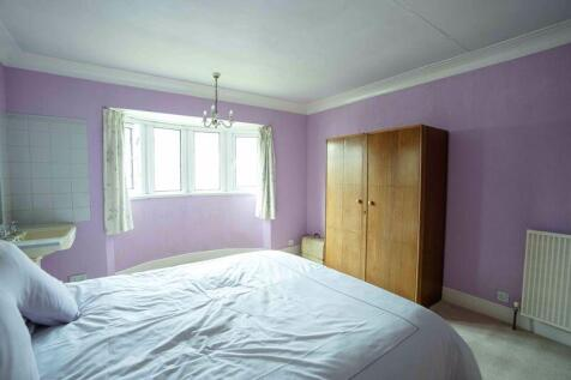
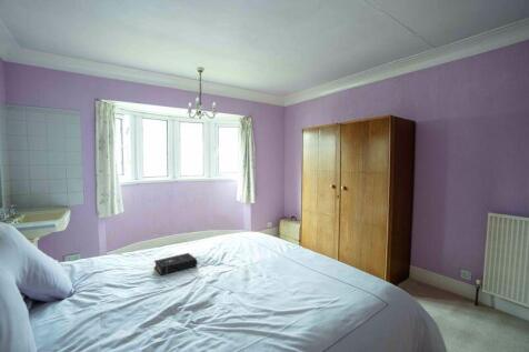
+ book (174, 262)
